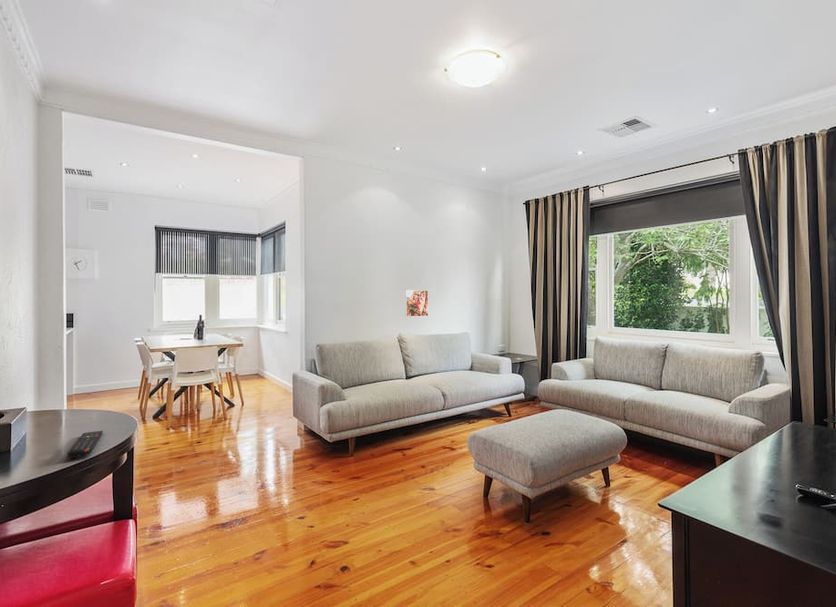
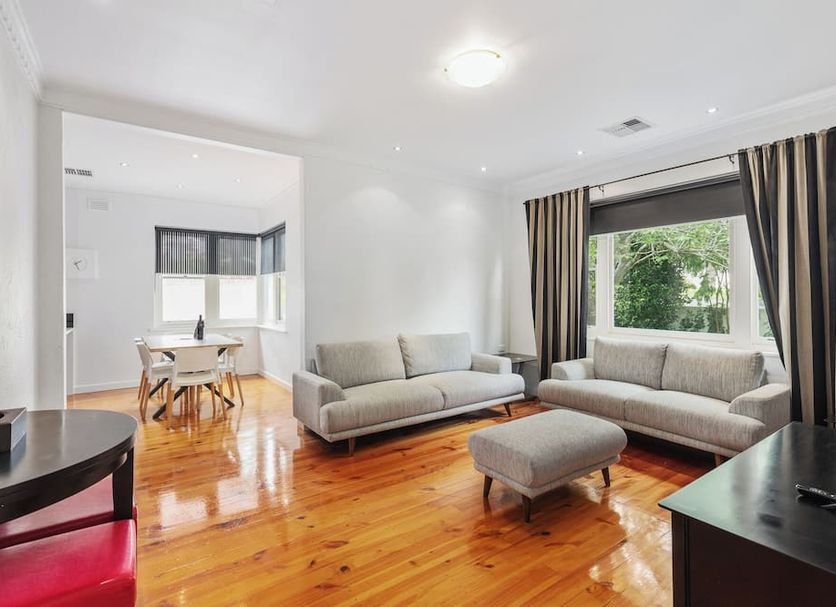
- remote control (86, 443)
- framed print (416, 303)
